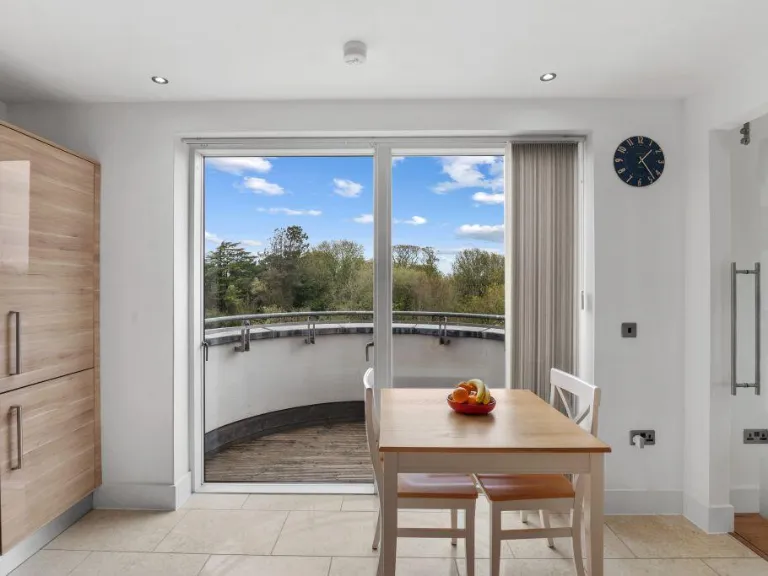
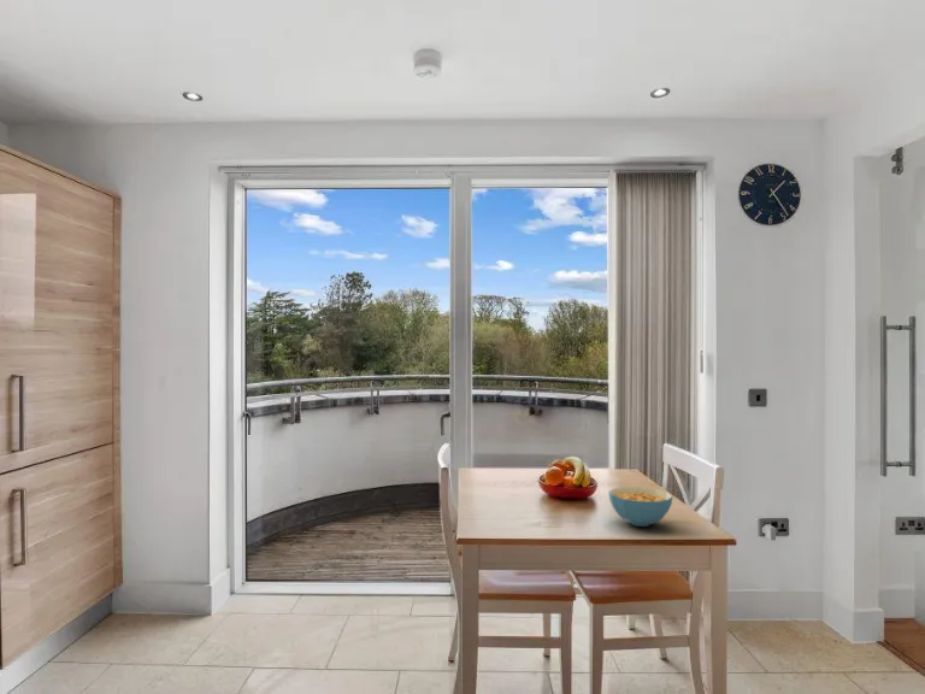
+ cereal bowl (640, 508)
